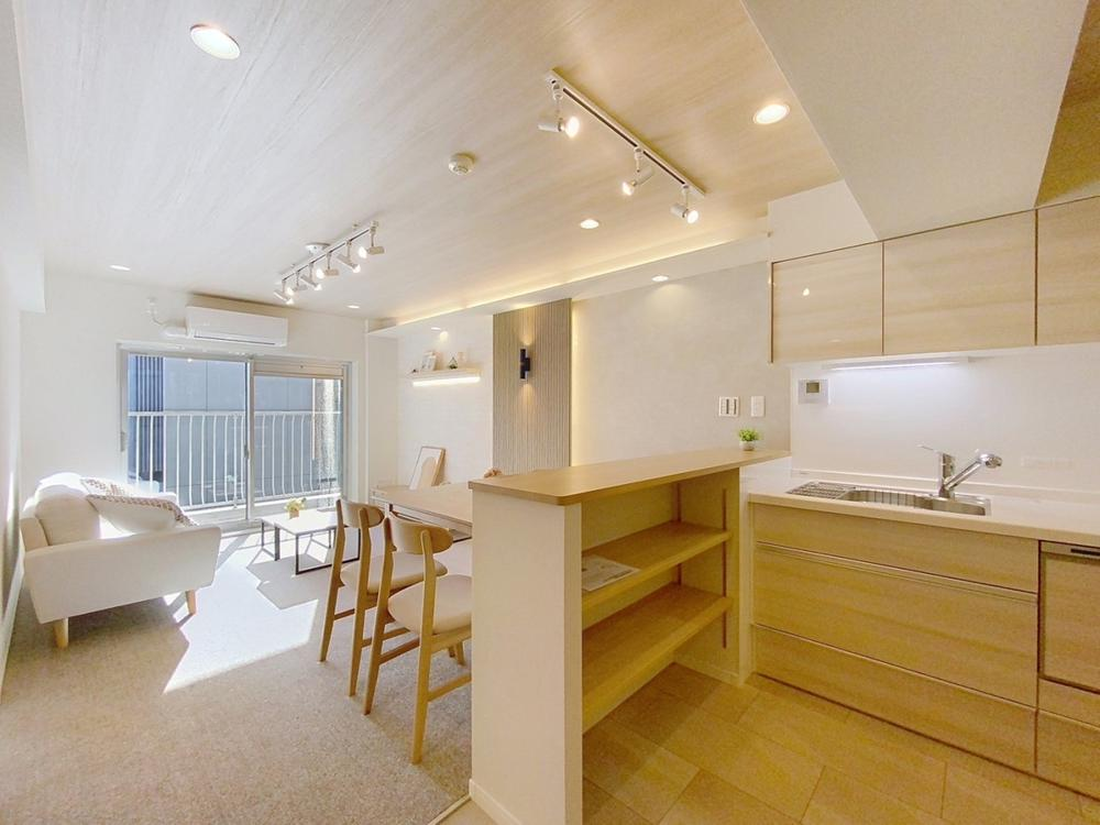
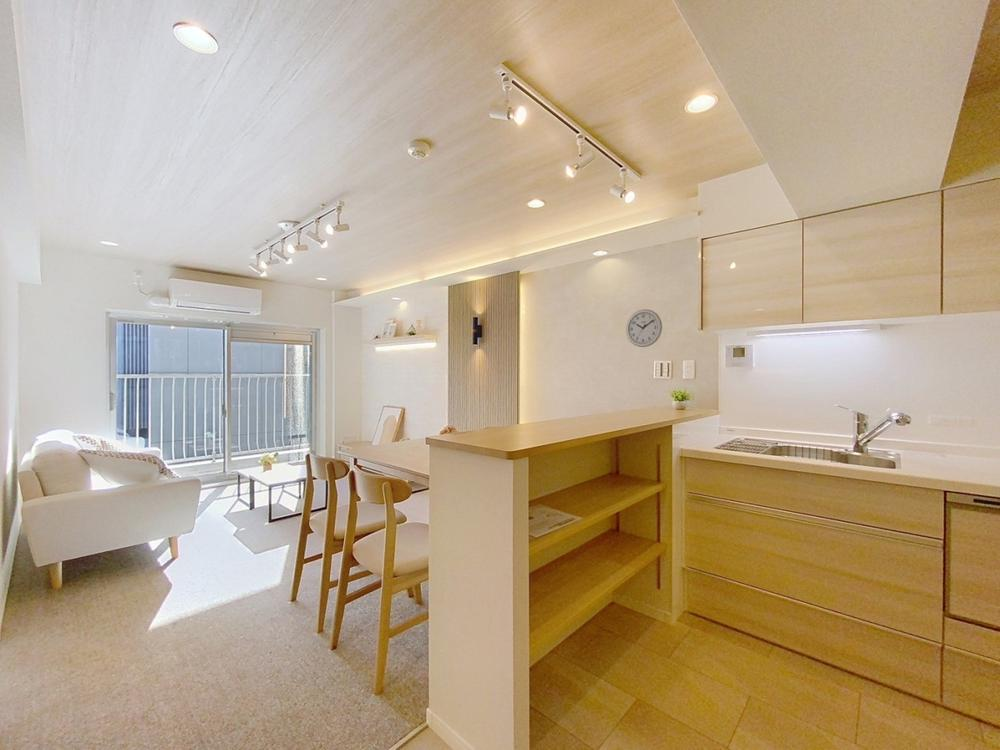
+ wall clock (643, 328)
